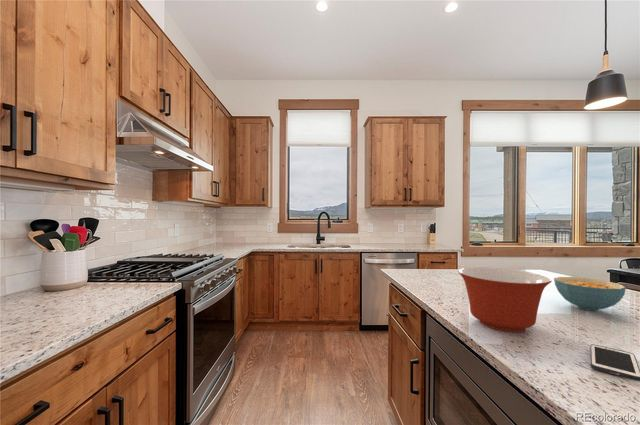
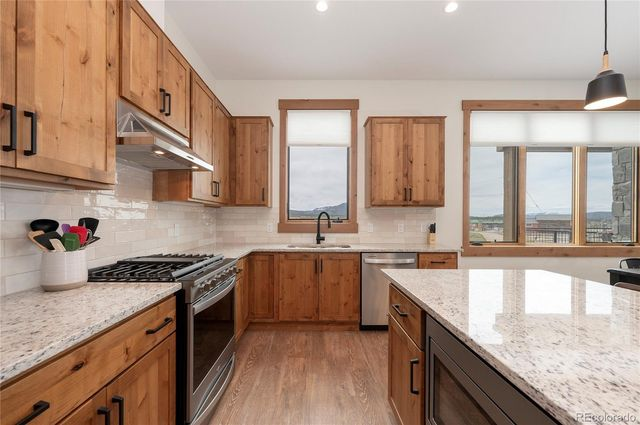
- mixing bowl (501, 299)
- cell phone (613, 360)
- cereal bowl (587, 295)
